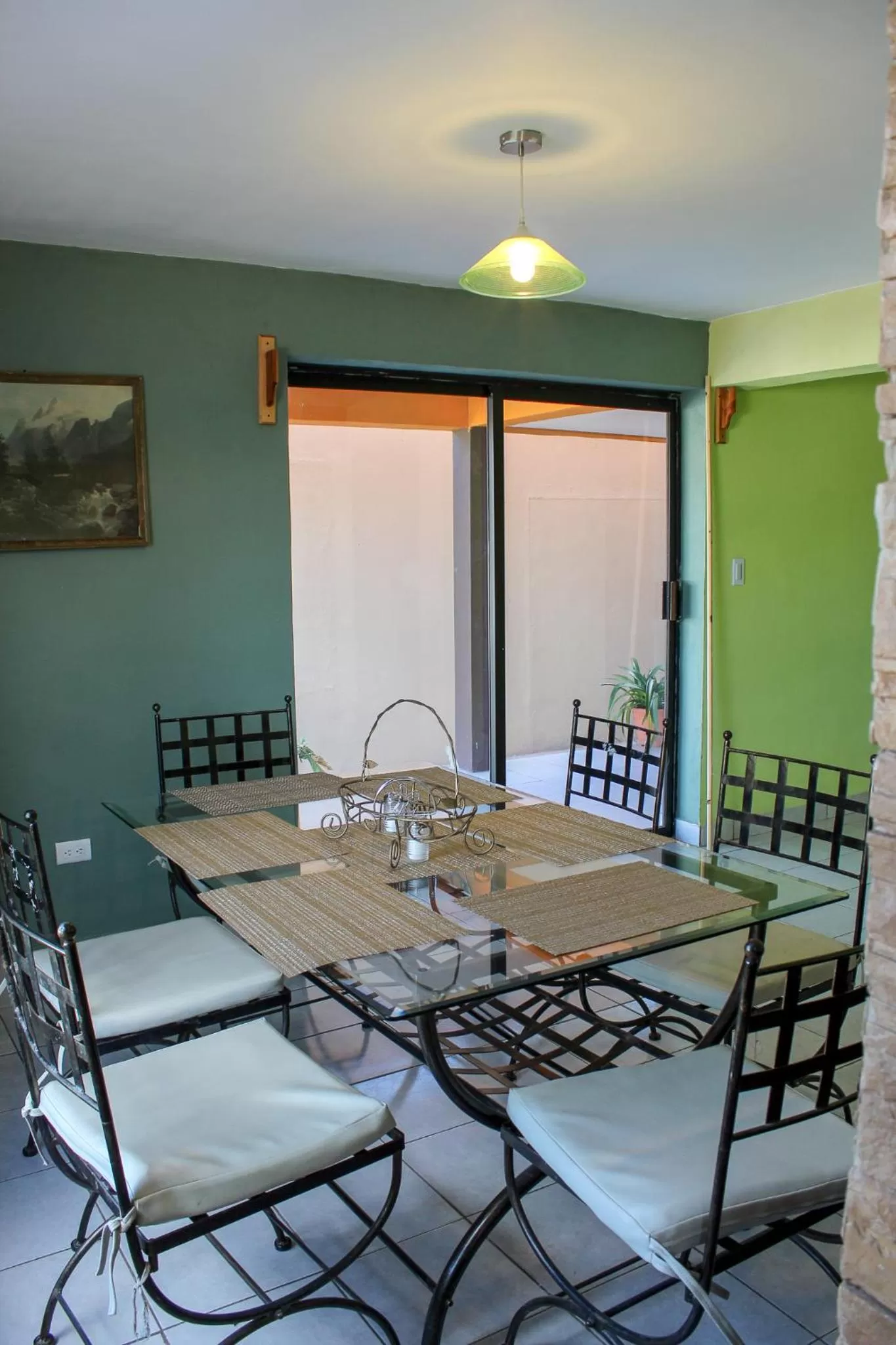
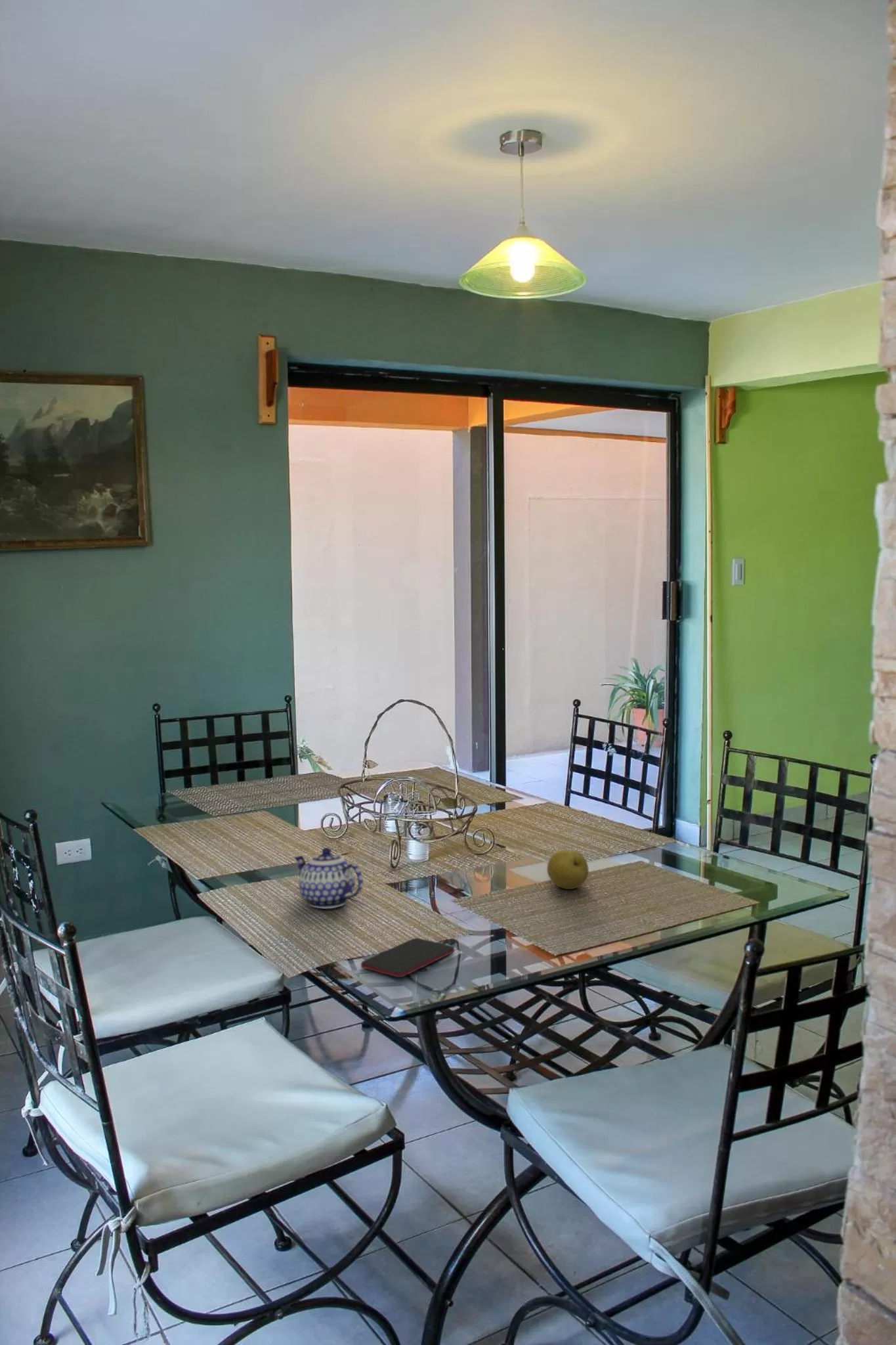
+ smartphone (408, 957)
+ teapot (327, 875)
+ fruit (567, 869)
